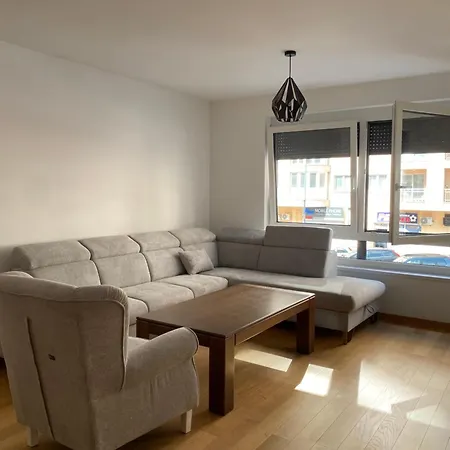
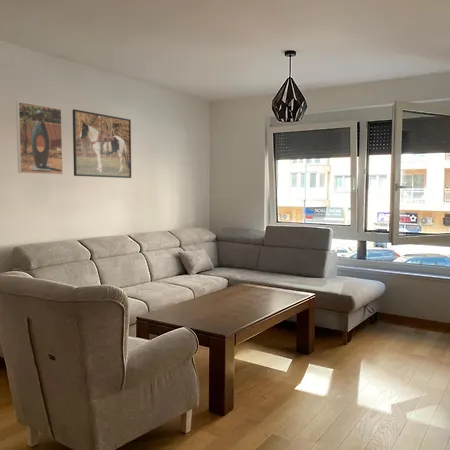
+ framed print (103, 146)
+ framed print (40, 139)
